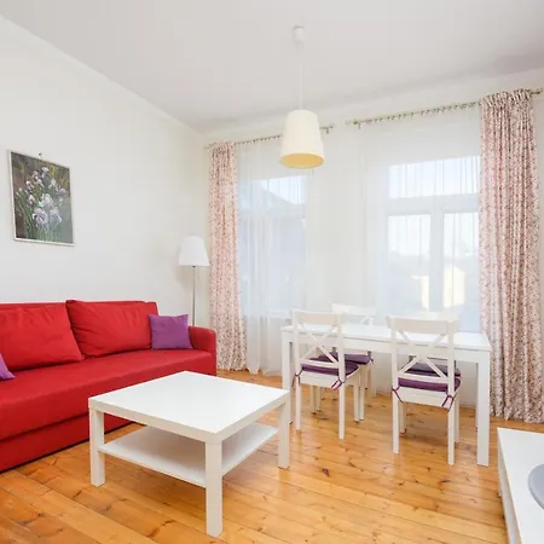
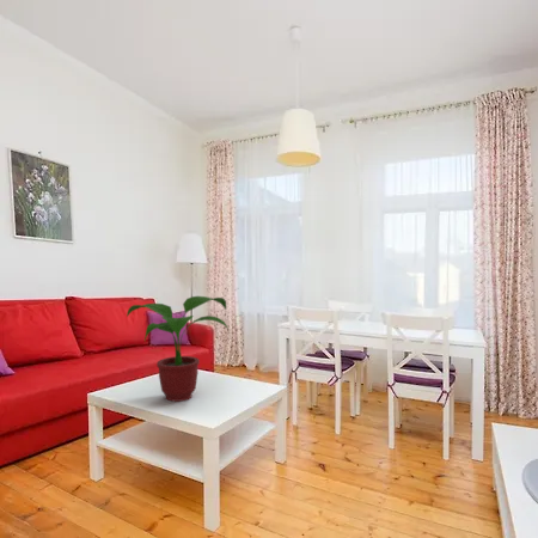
+ potted plant (179, 347)
